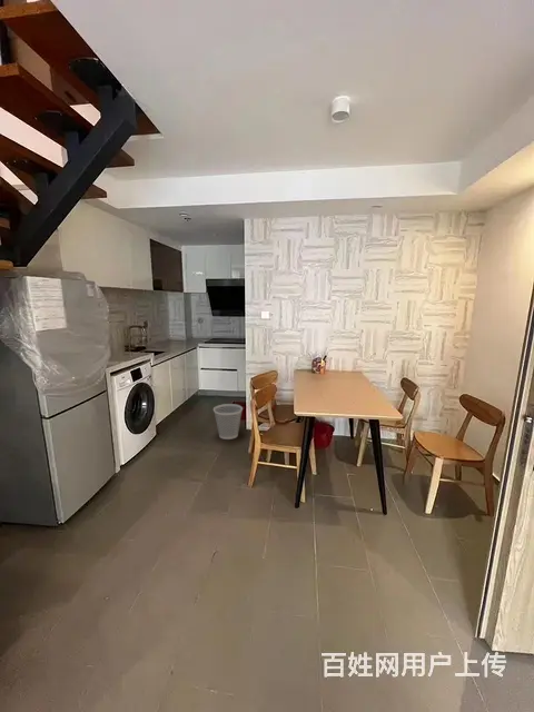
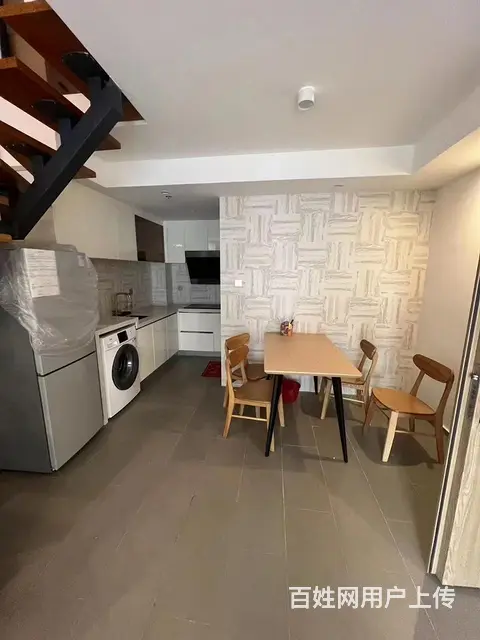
- wastebasket (228, 422)
